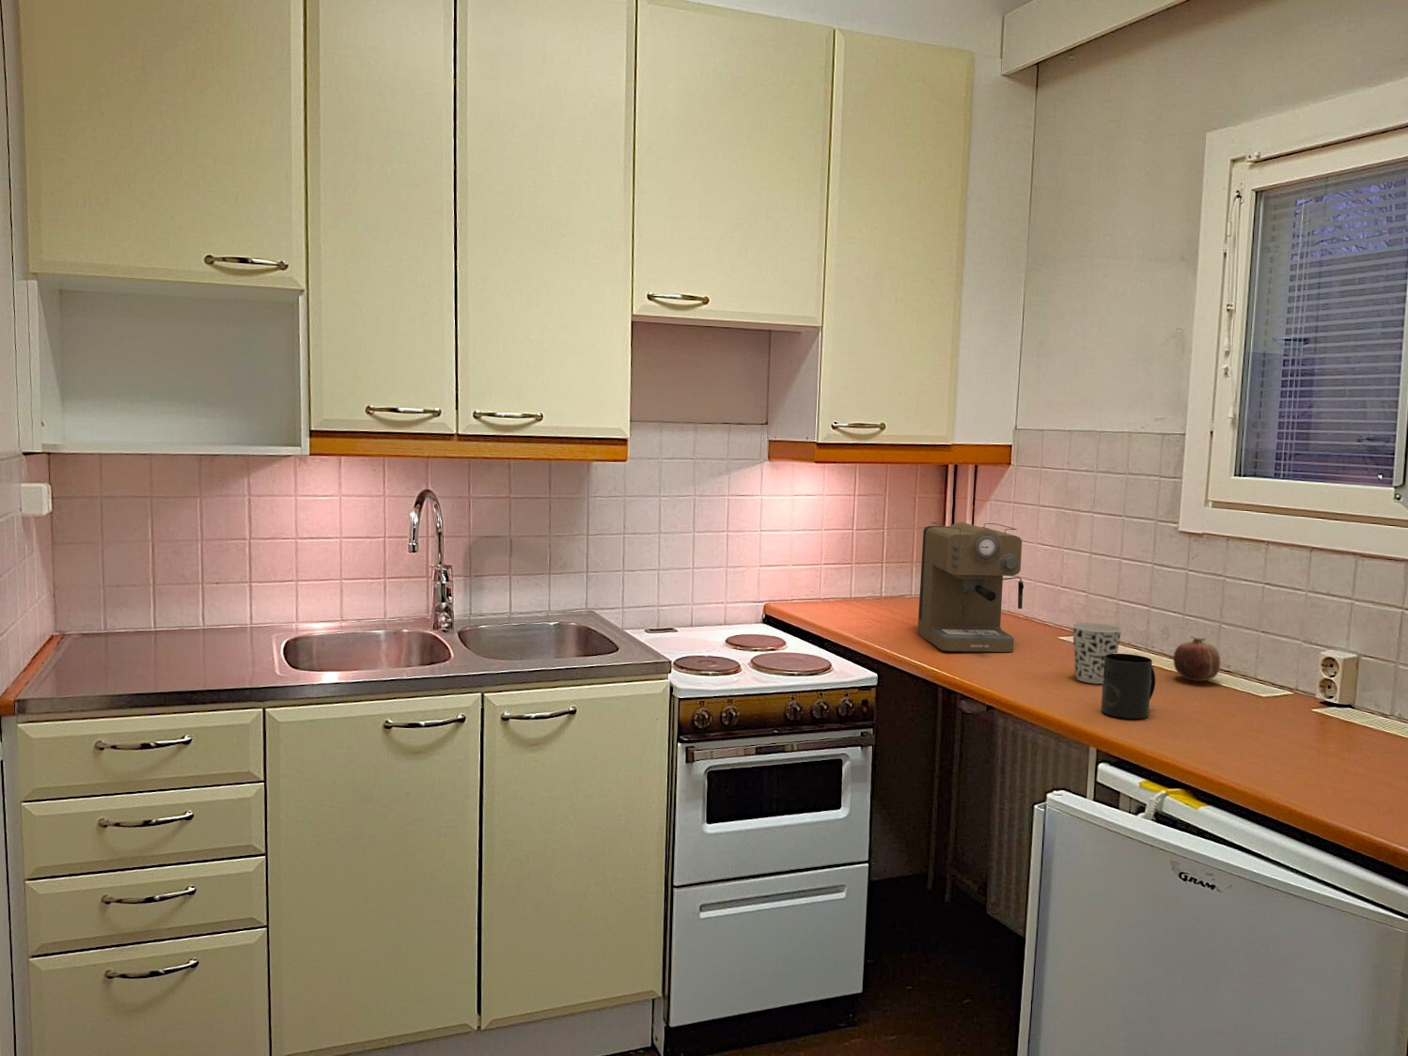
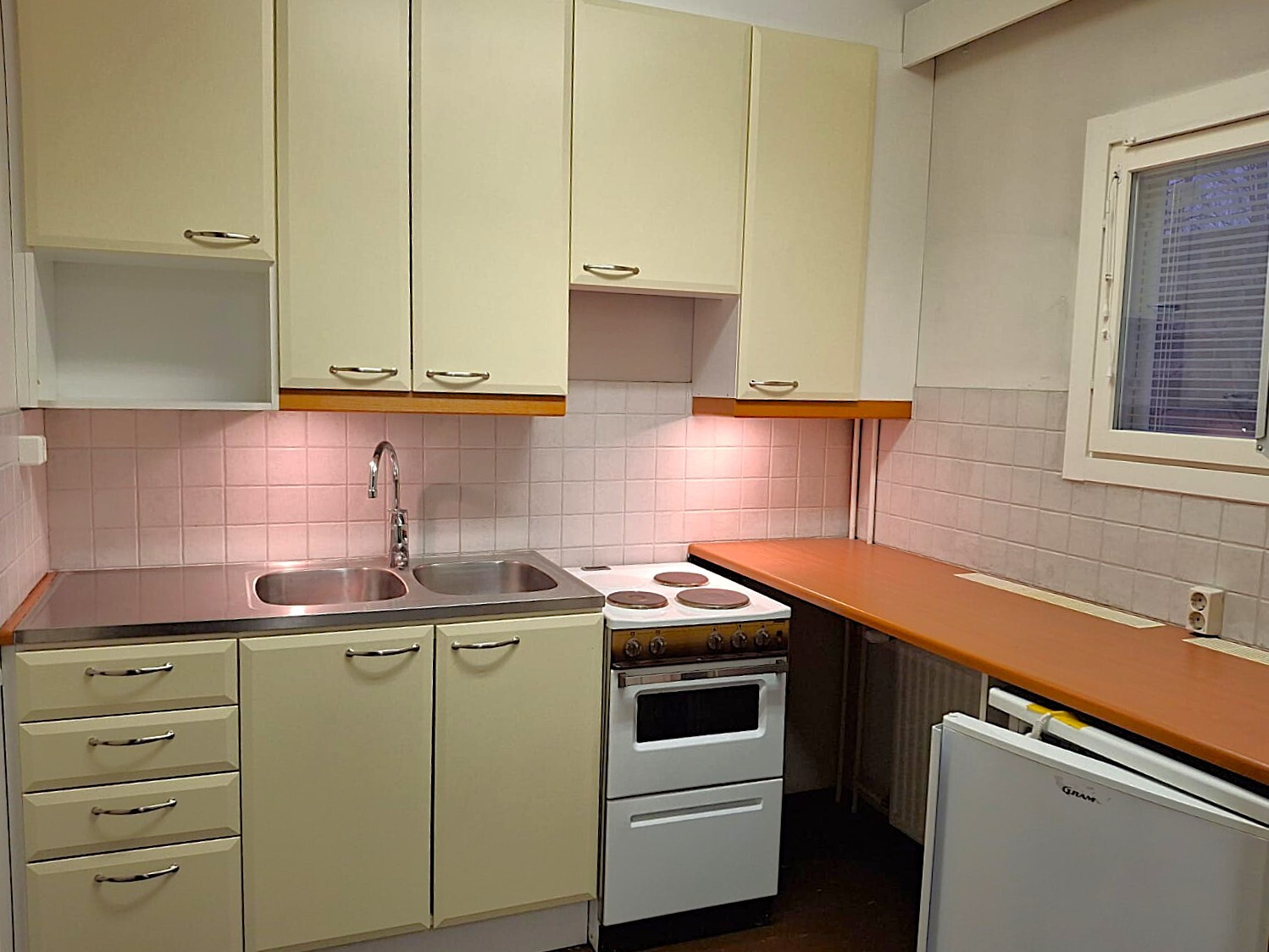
- cup (1095, 653)
- mug (1132, 684)
- fruit (1196, 659)
- coffee maker (975, 585)
